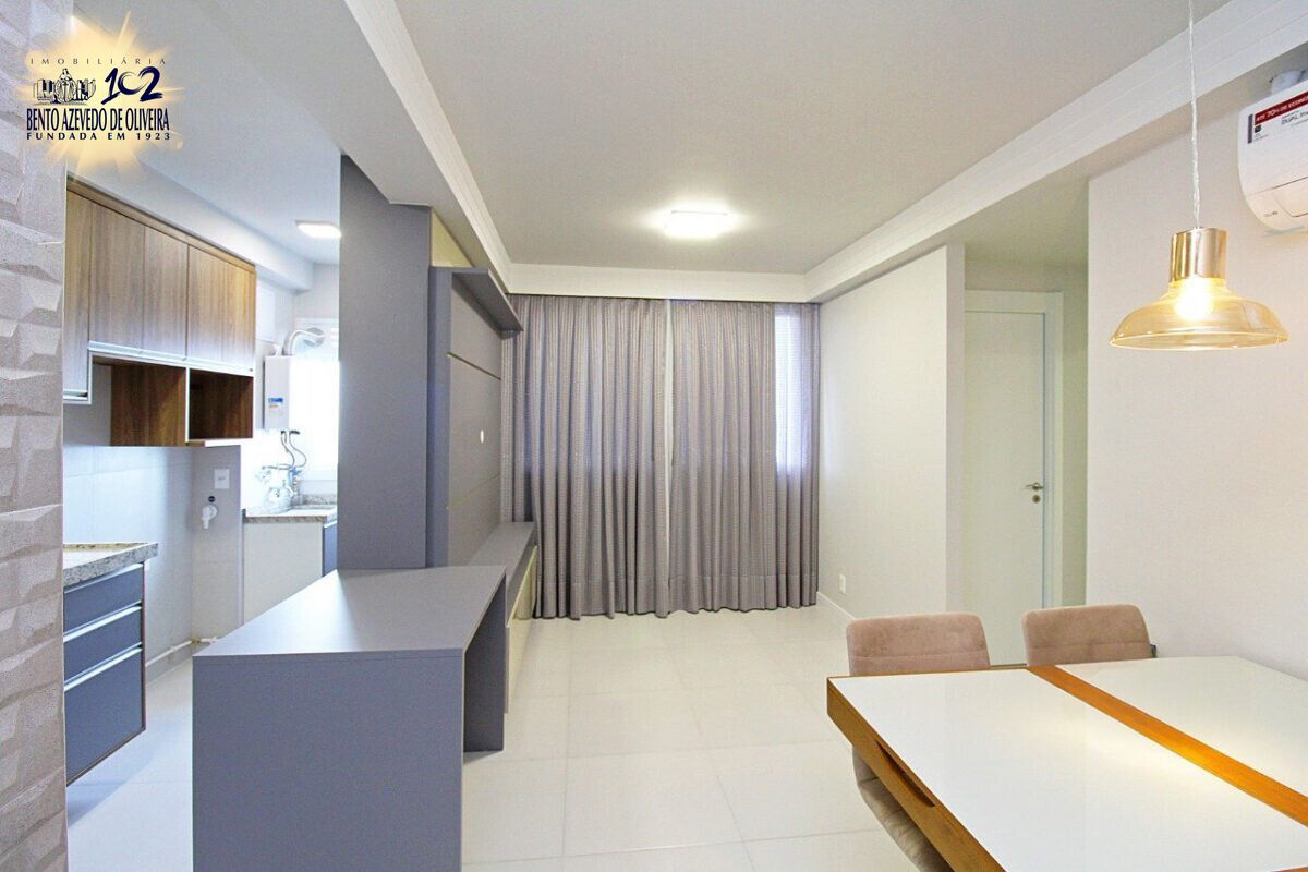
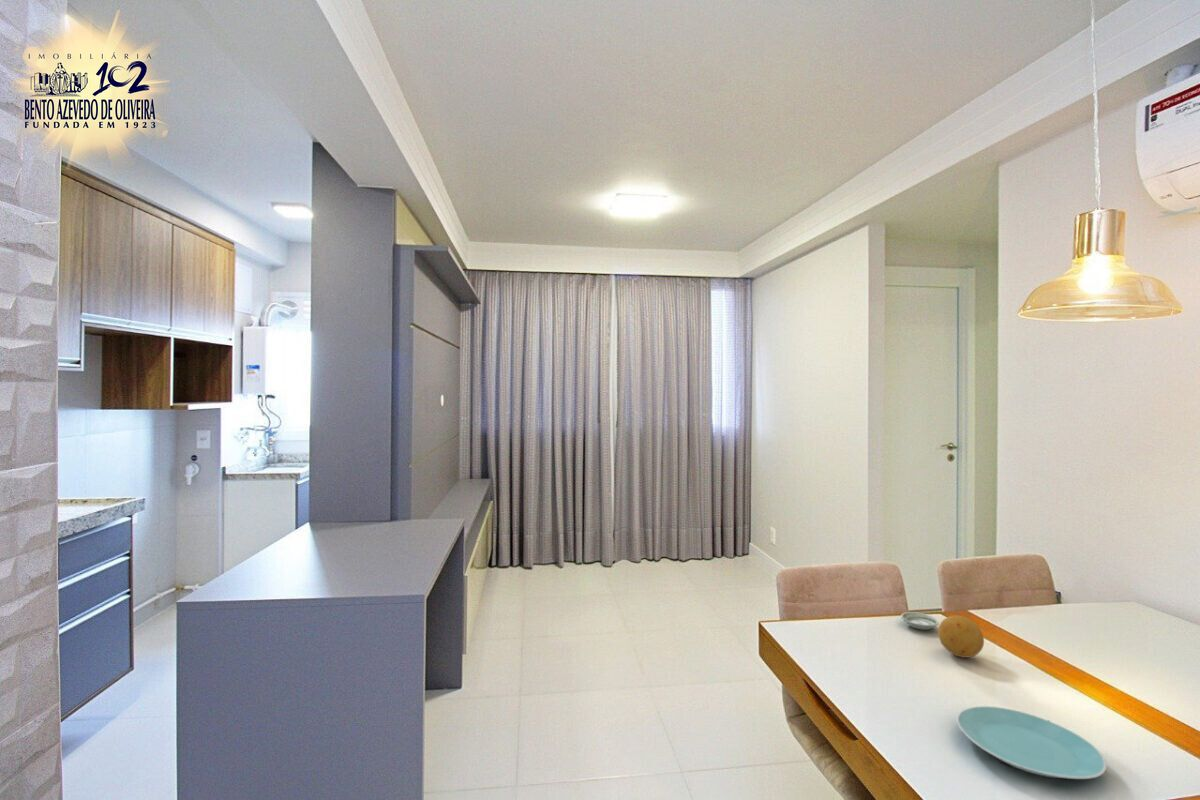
+ saucer (919, 622)
+ plate (1026, 744)
+ fruit (960, 636)
